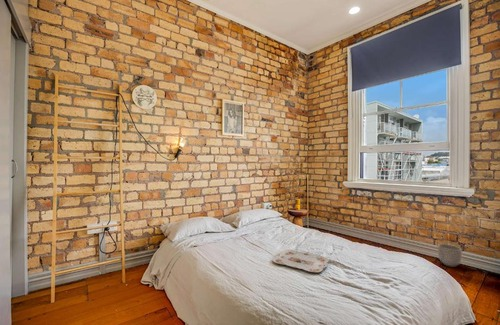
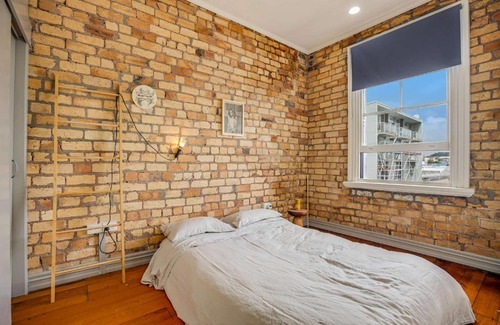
- serving tray (300, 260)
- planter (449, 256)
